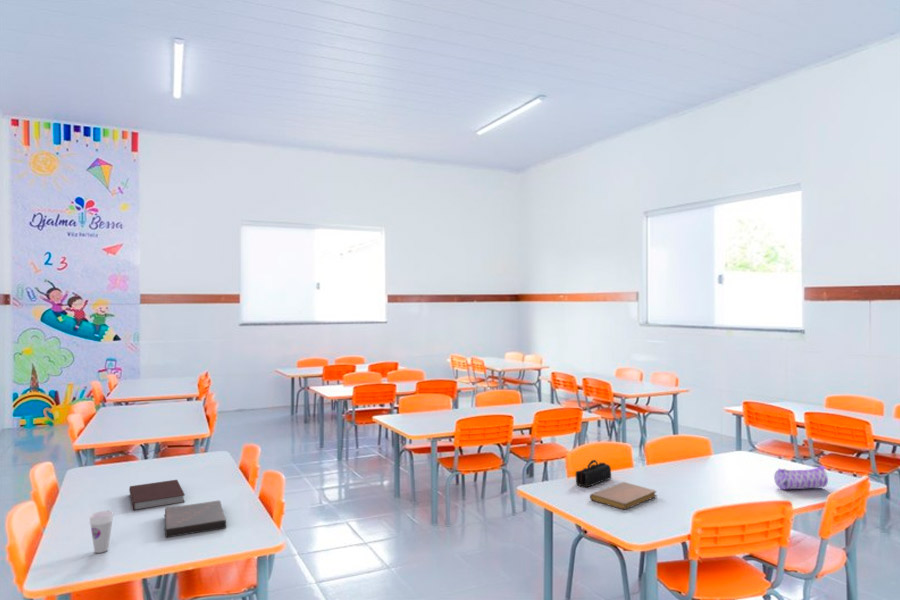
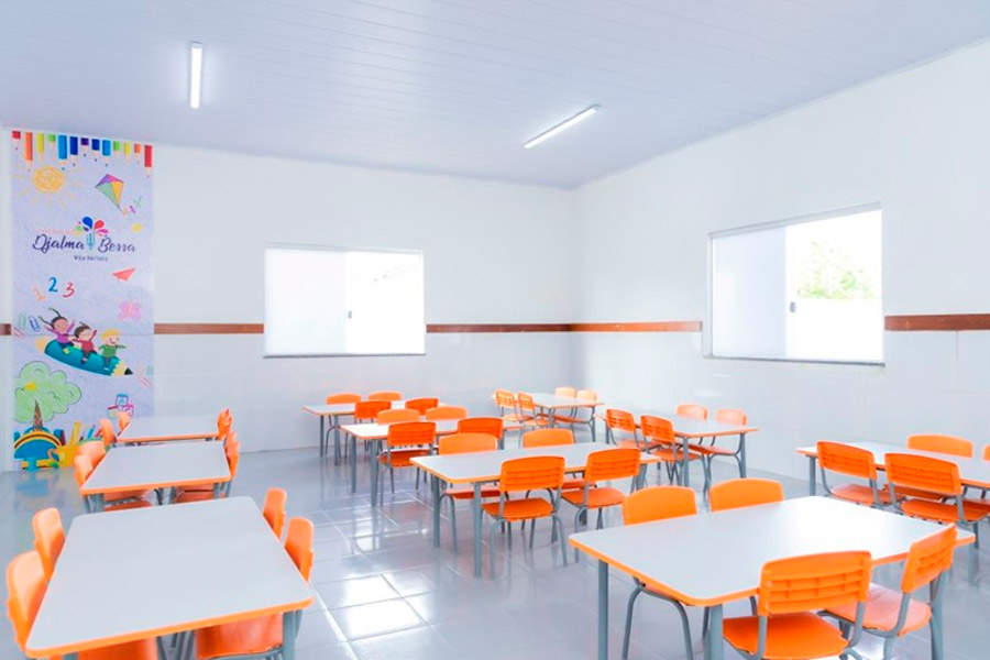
- pencil case (800, 477)
- cup (101, 532)
- notebook (623, 495)
- notebook (156, 494)
- pencil case (593, 470)
- book (194, 517)
